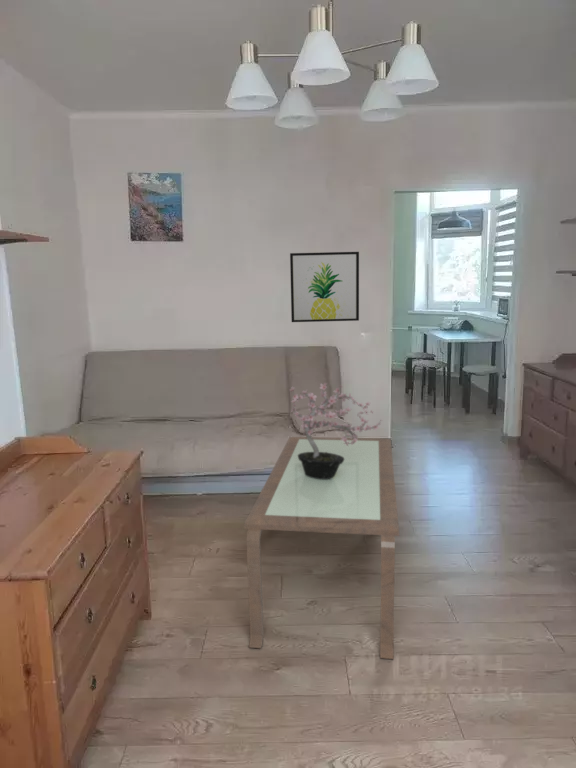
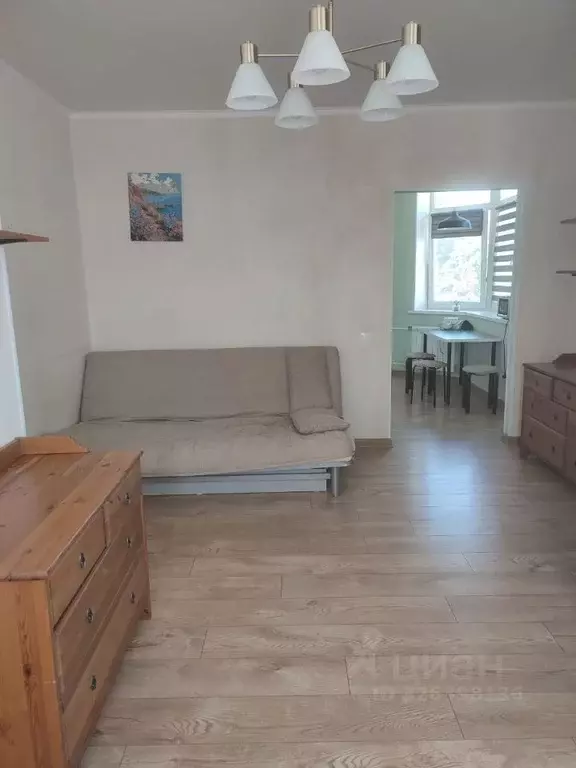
- wall art (324, 287)
- potted plant (336, 428)
- coffee table (332, 519)
